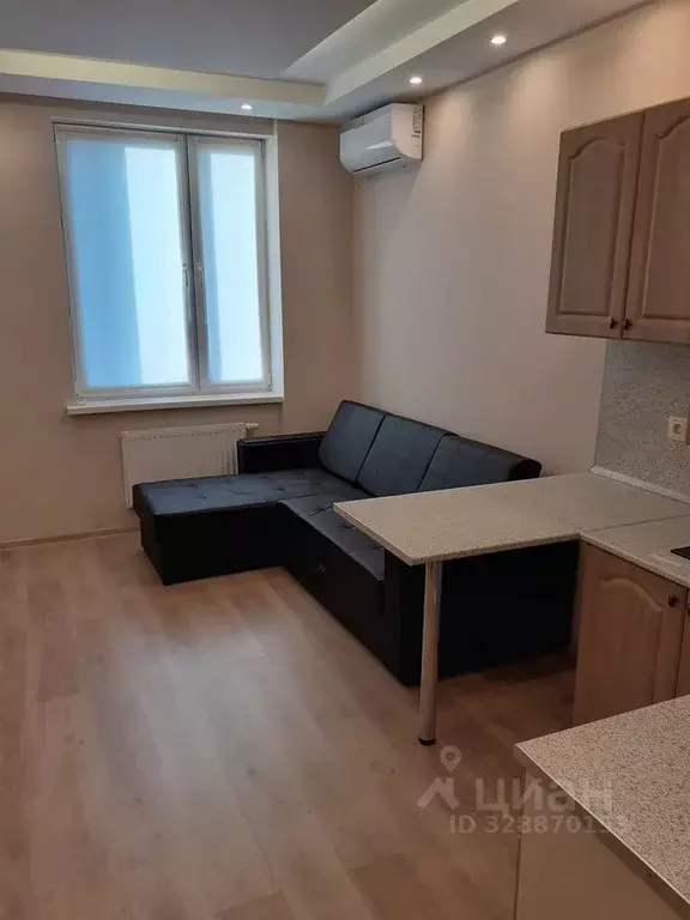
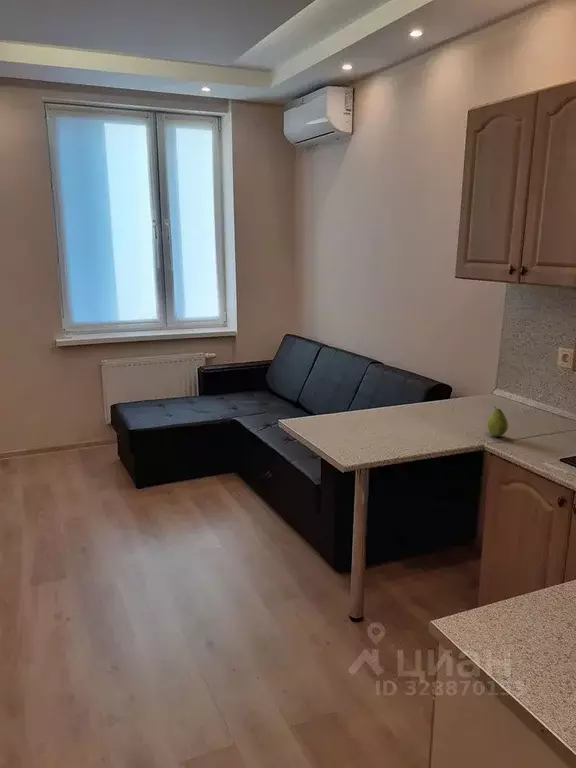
+ fruit (497, 421)
